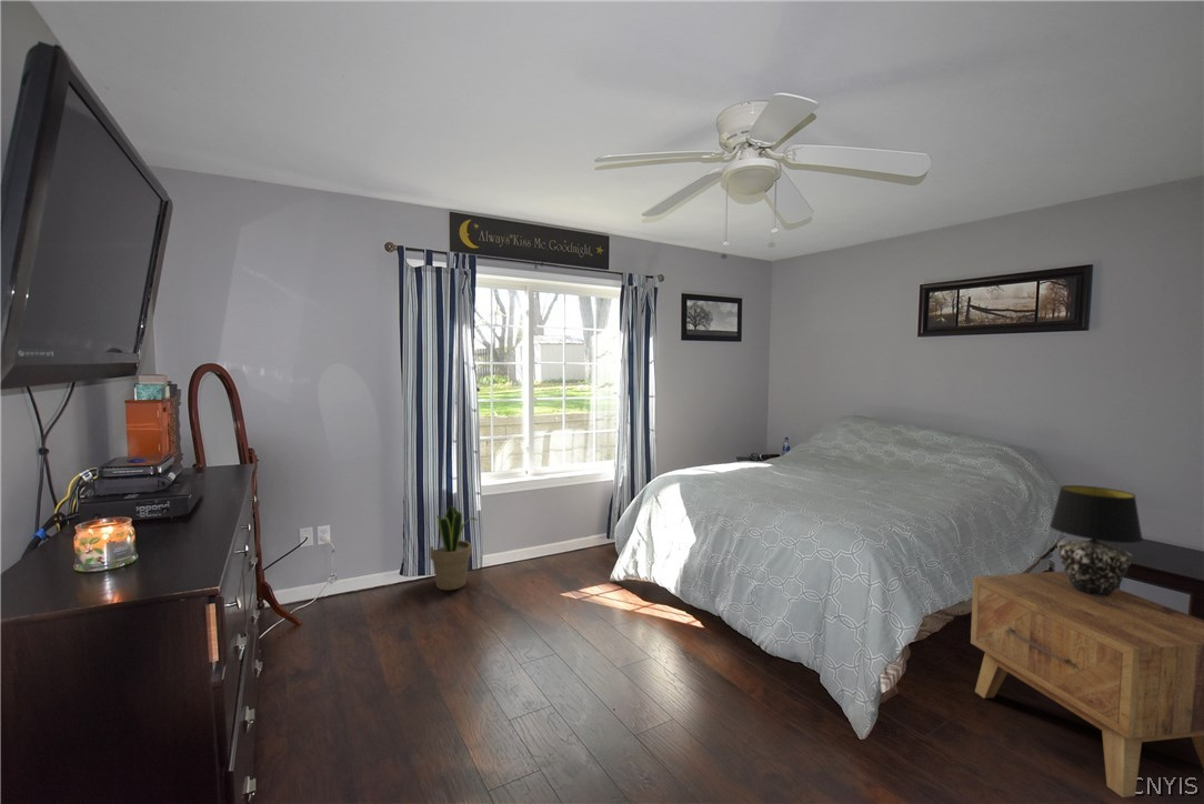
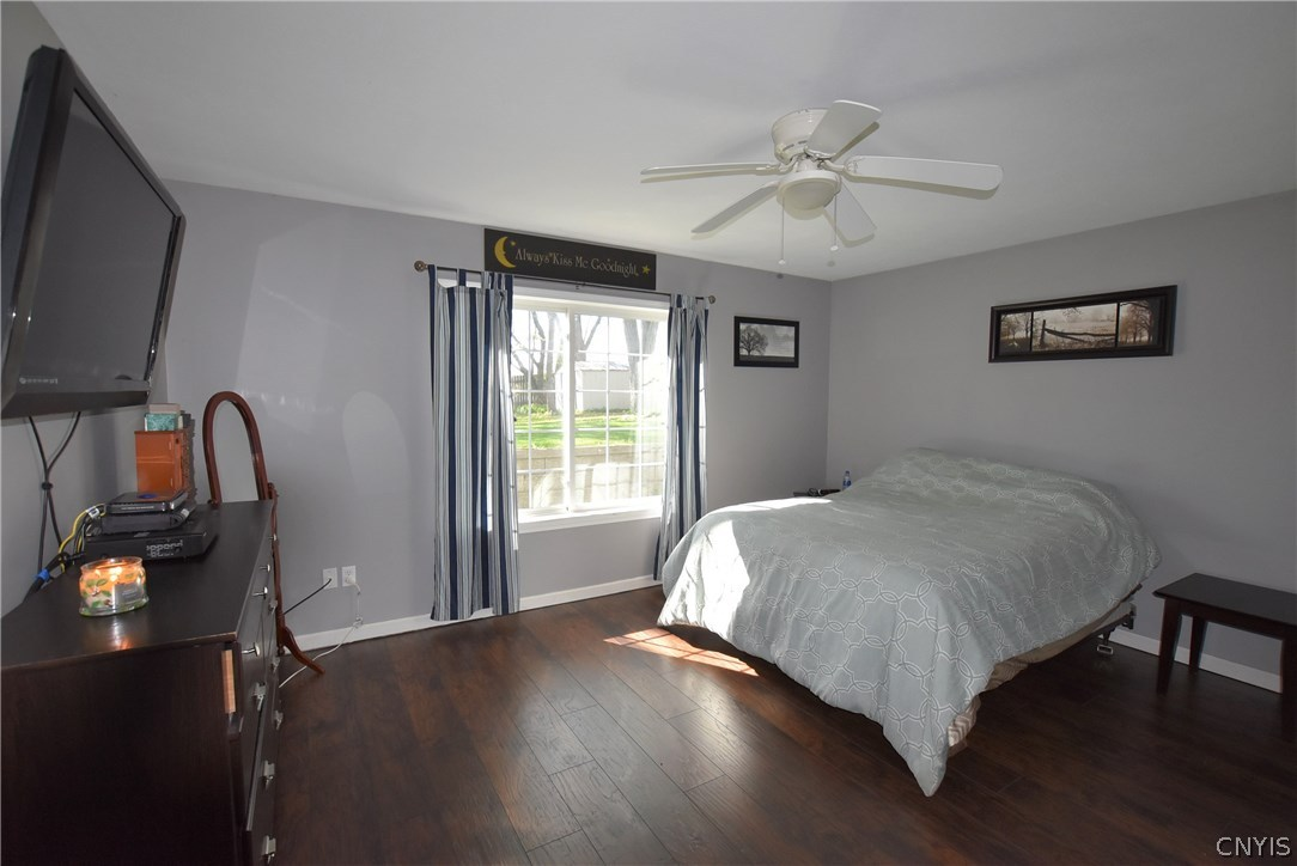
- side table (1088, 667)
- table lamp (1093, 540)
- potted plant (453, 544)
